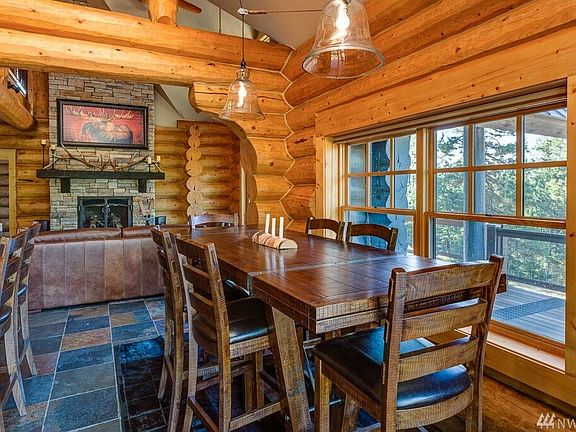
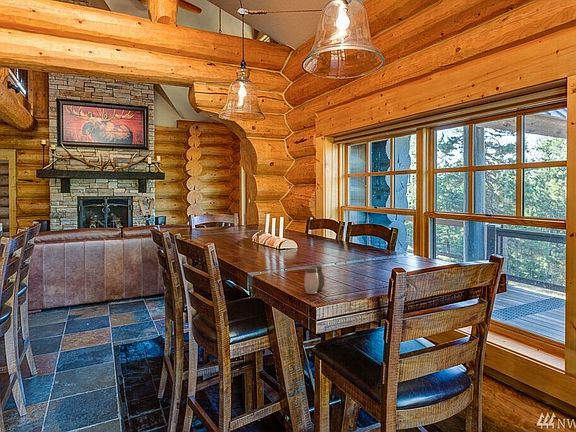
+ salt and pepper shaker (314, 278)
